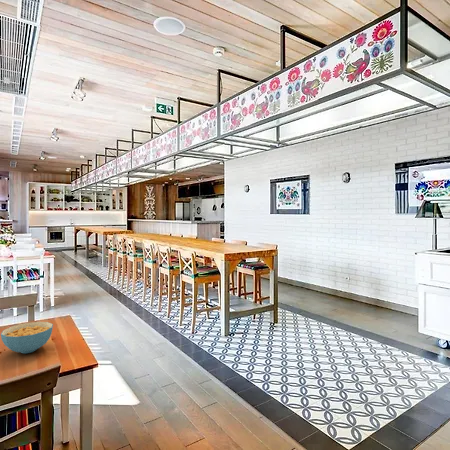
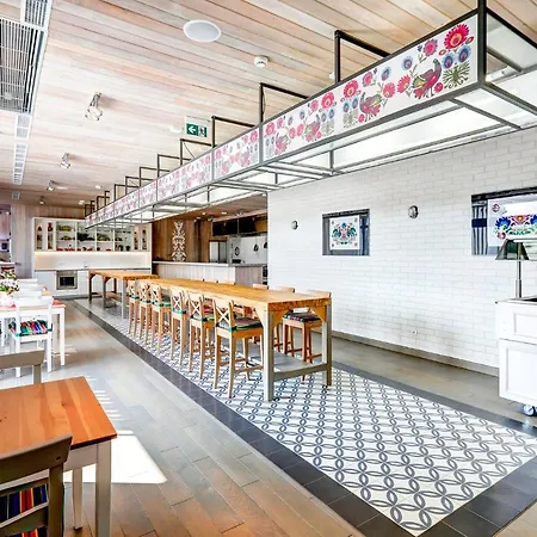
- cereal bowl (28, 339)
